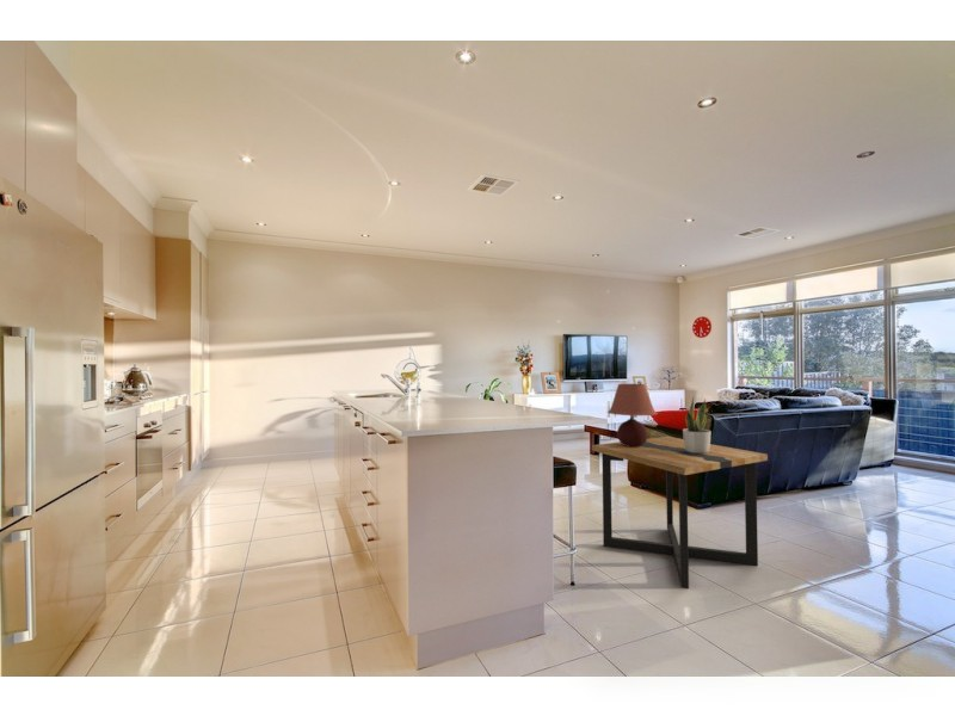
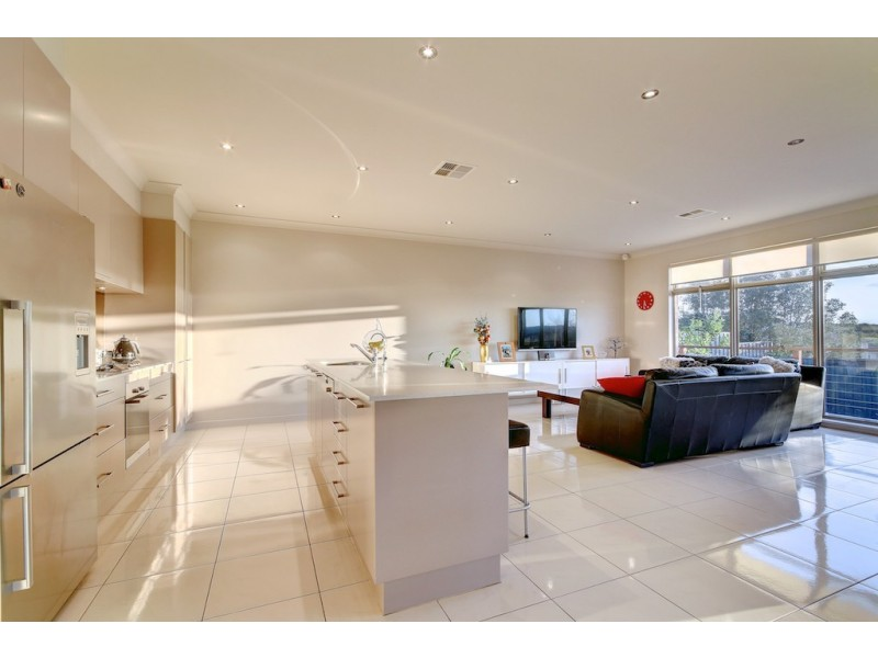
- potted plant (696, 422)
- table lamp (631, 414)
- side table (671, 501)
